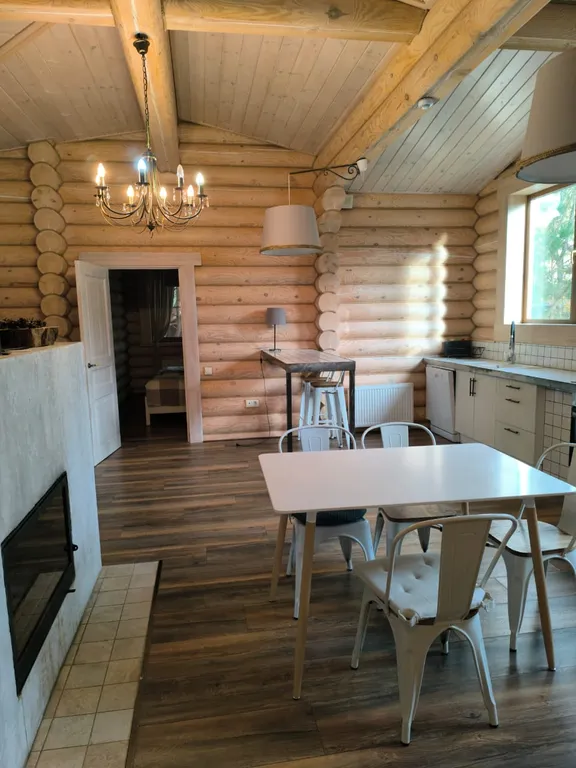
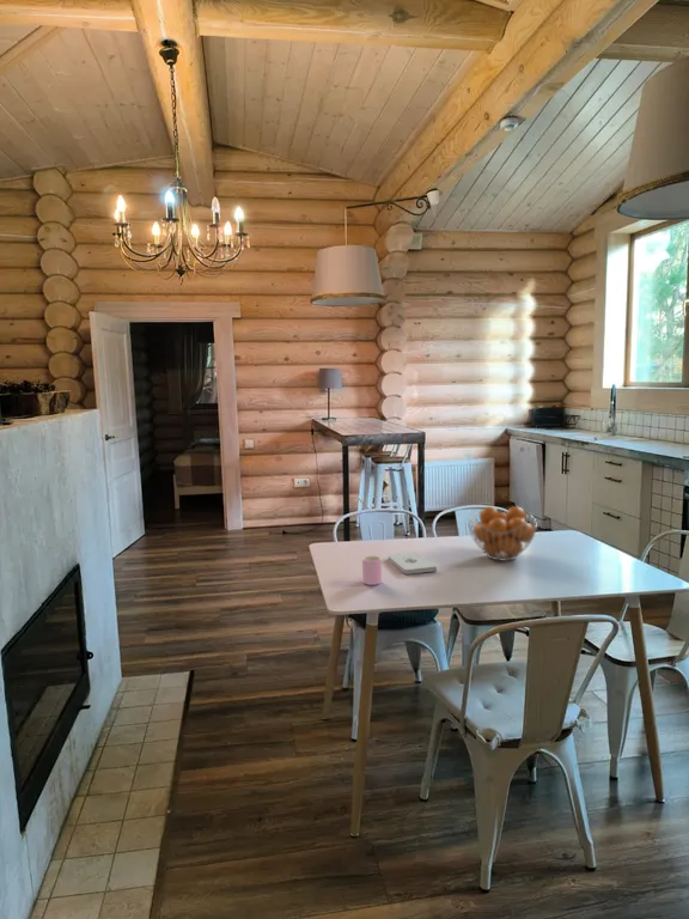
+ cup (371, 568)
+ fruit basket (501, 531)
+ notepad (410, 562)
